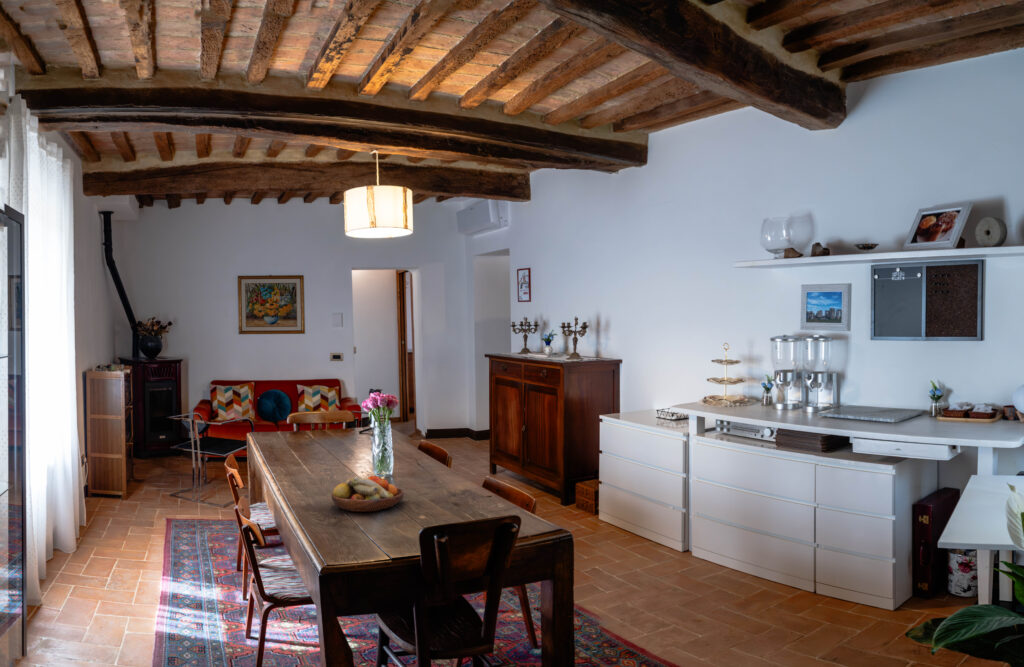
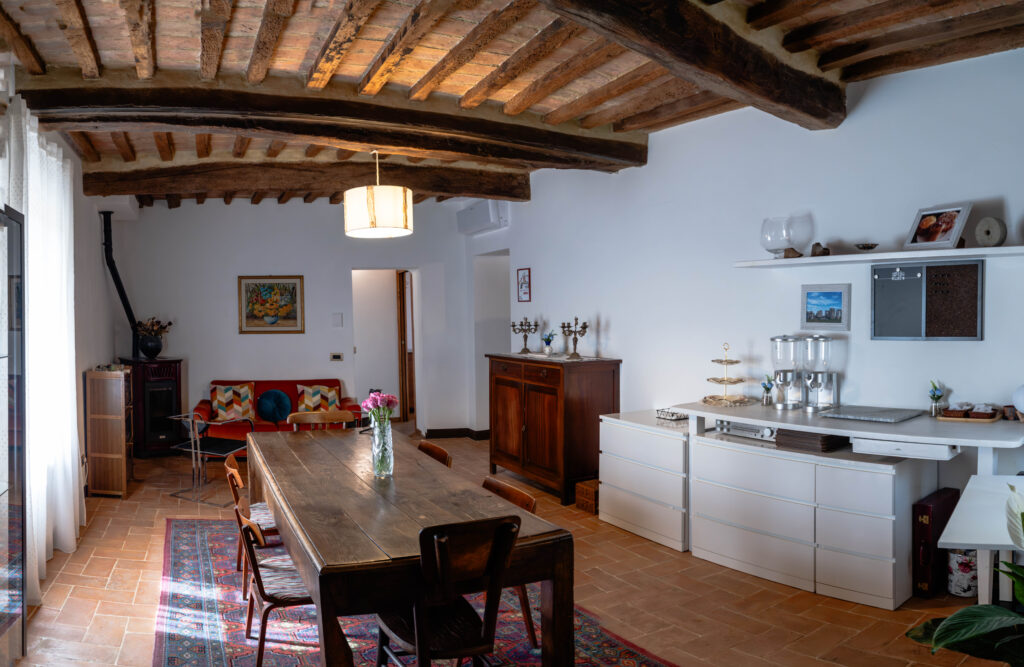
- fruit bowl (368, 489)
